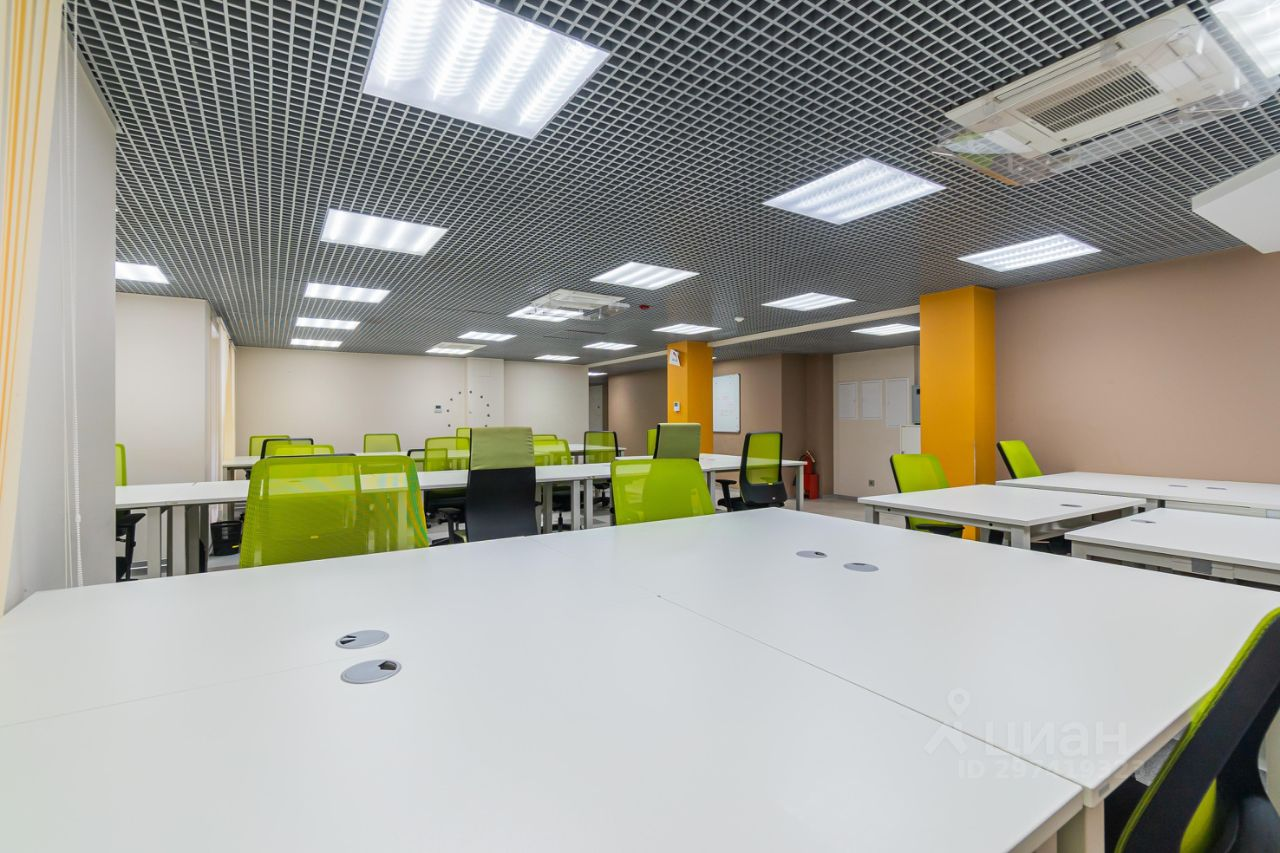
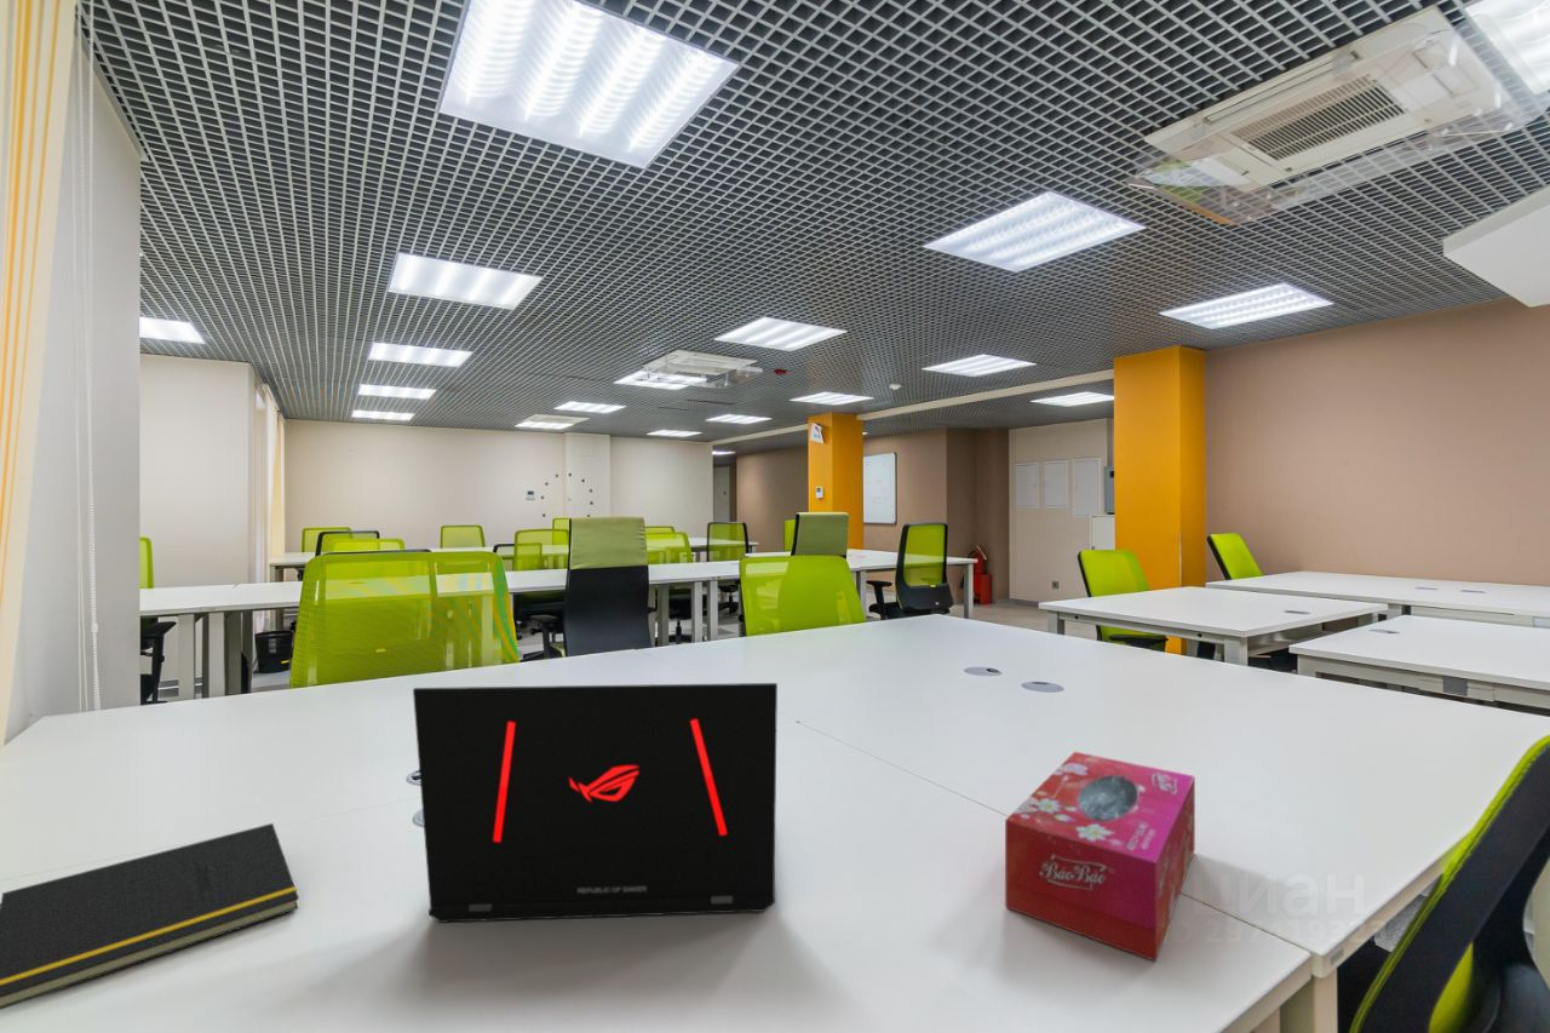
+ notepad (155, 901)
+ tissue box (1107, 836)
+ laptop (619, 764)
